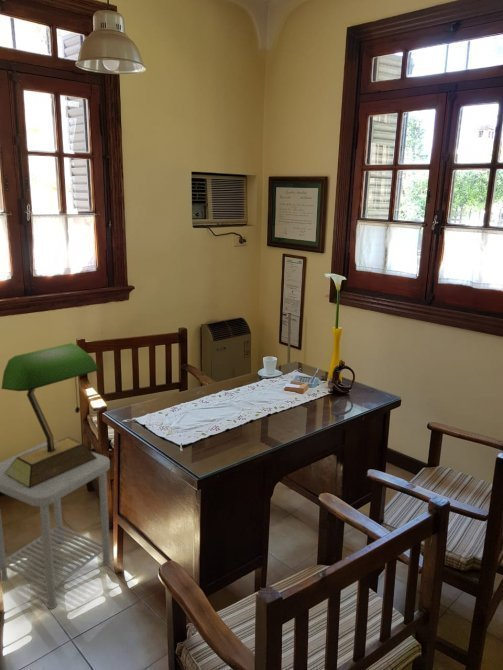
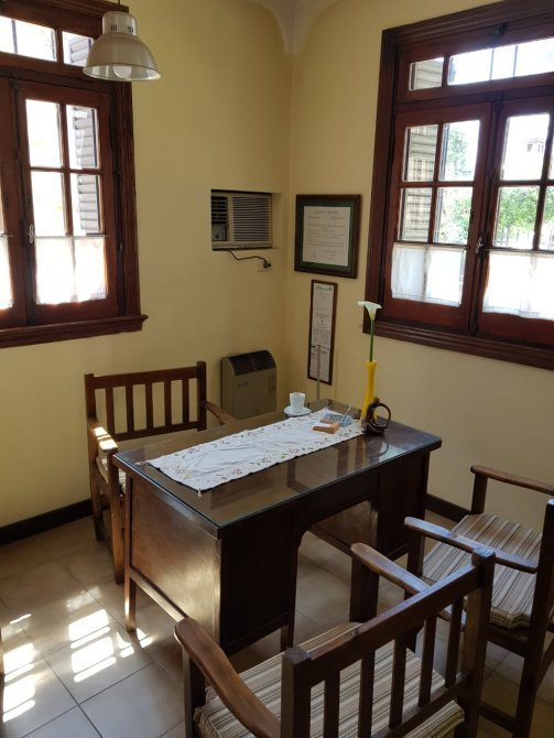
- table lamp (41, 410)
- side table (49, 519)
